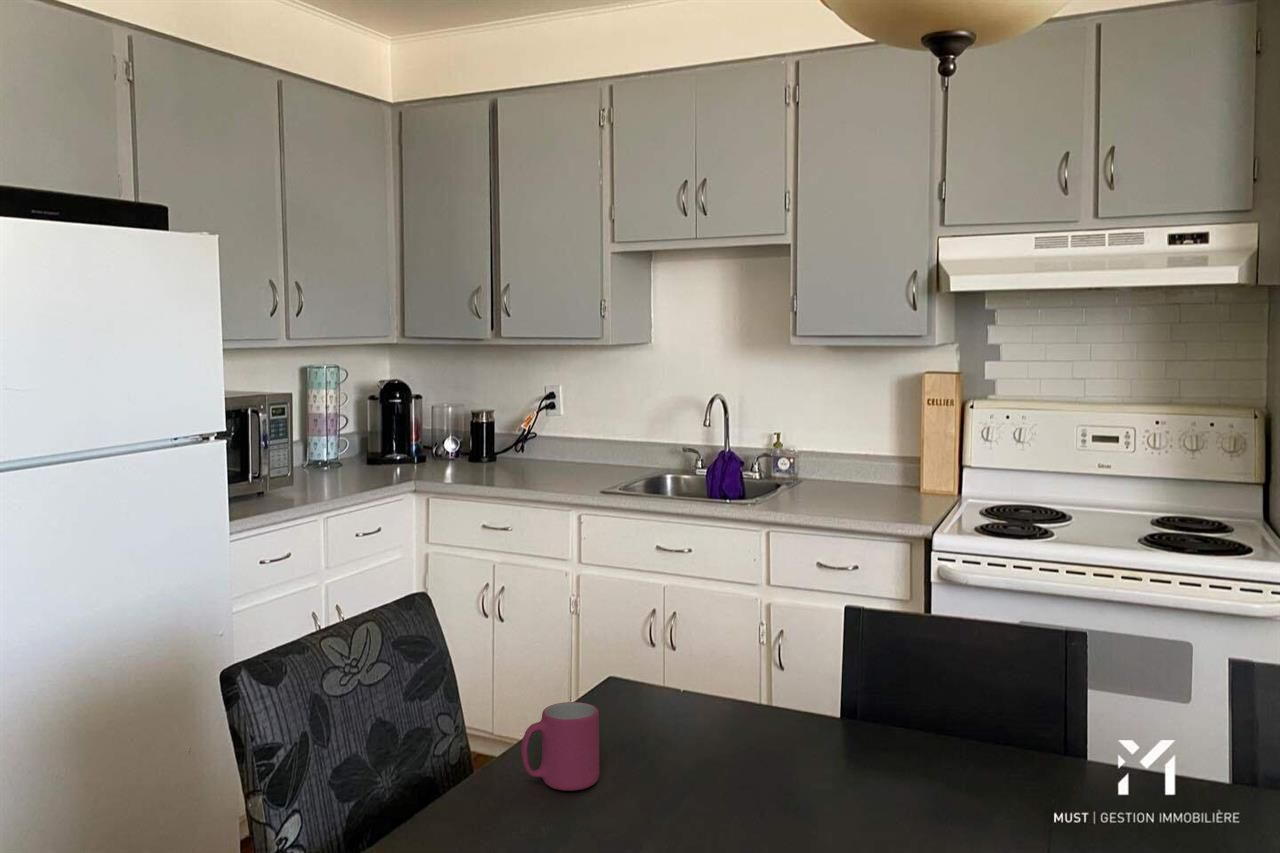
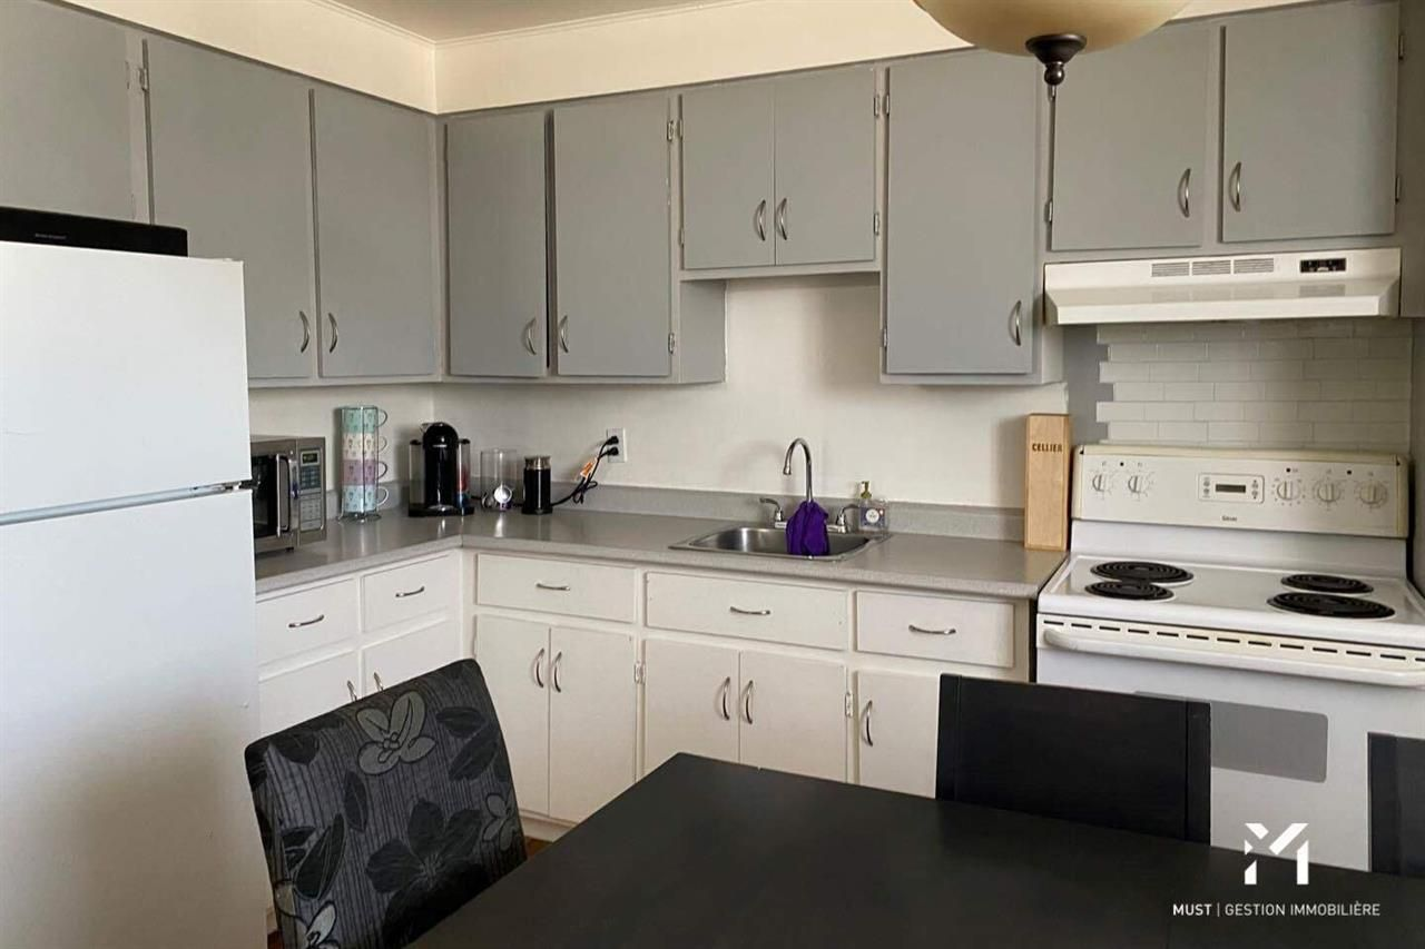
- mug (560, 748)
